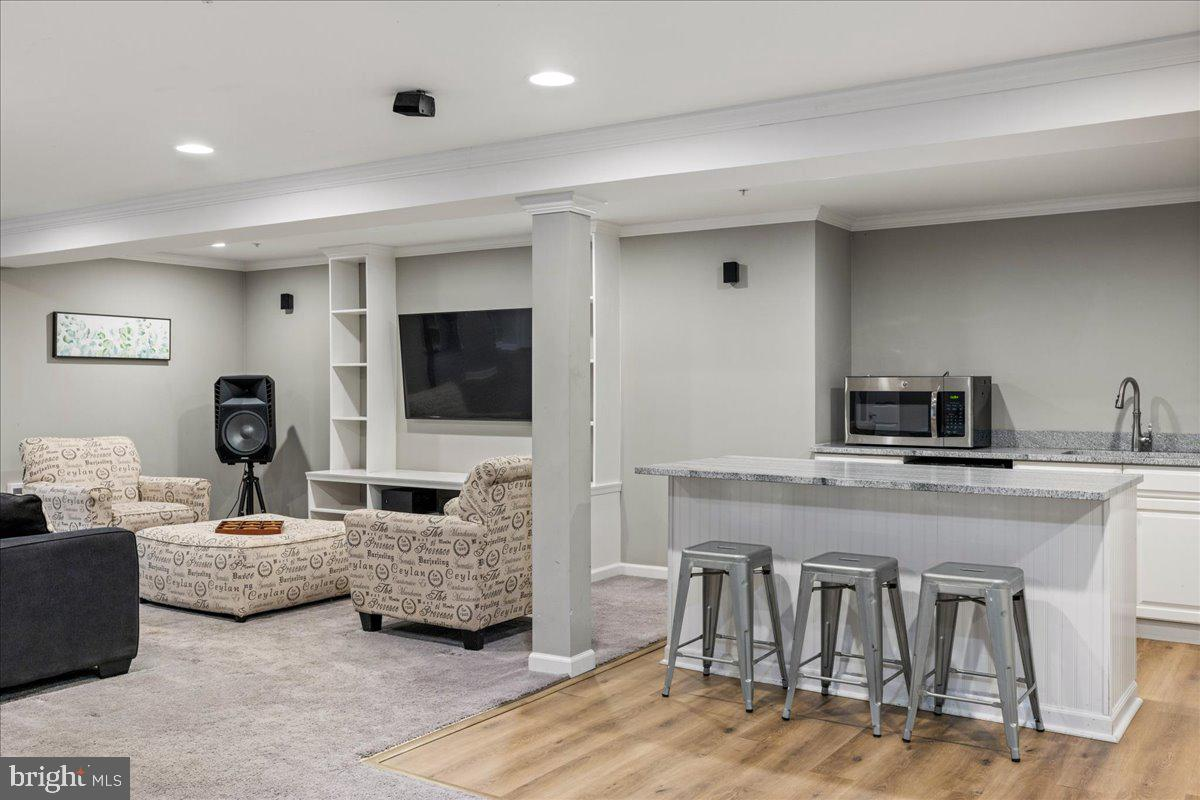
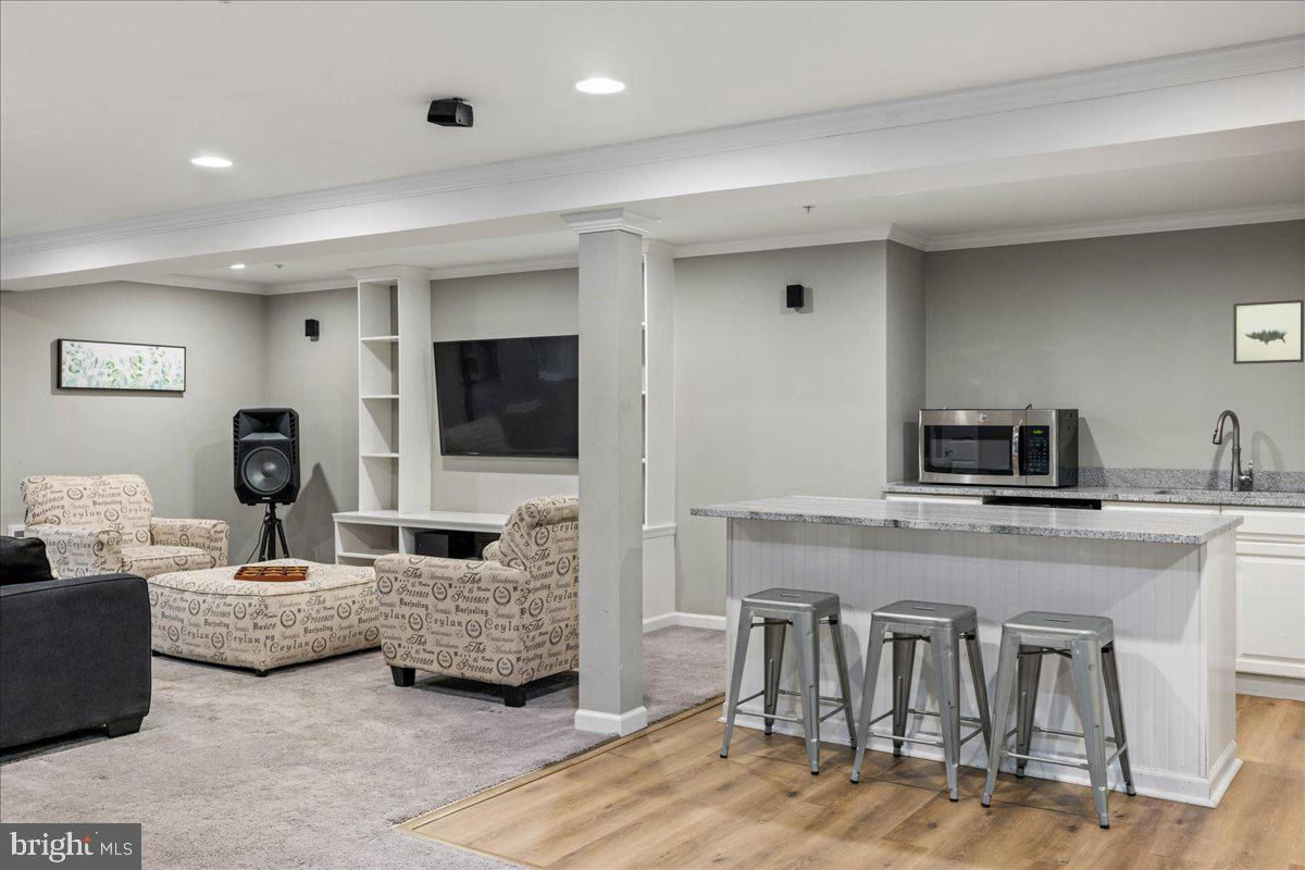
+ wall art (1268, 332)
